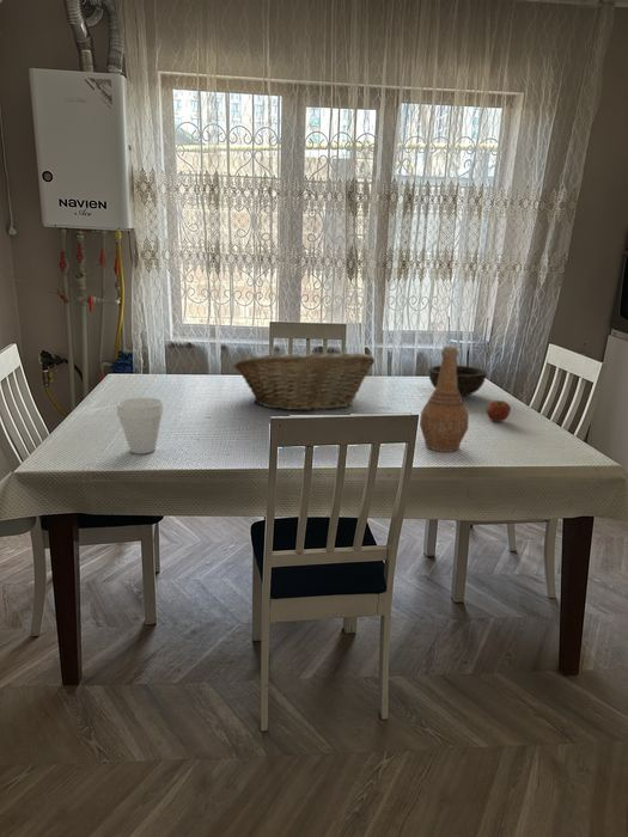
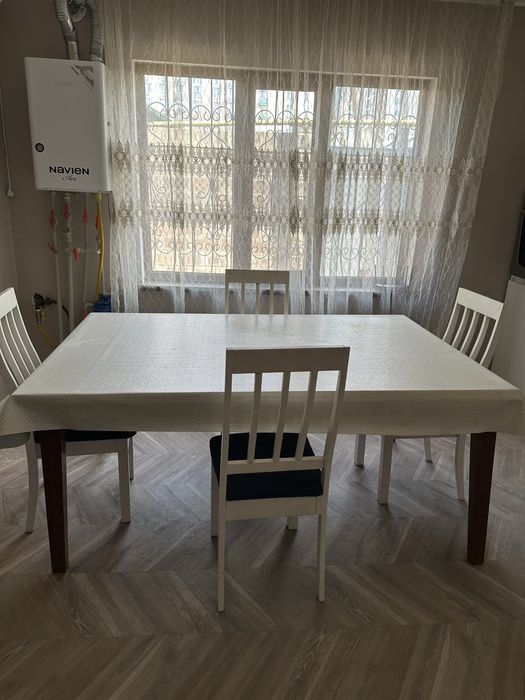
- cup (141, 426)
- apple (498, 410)
- fruit basket (304, 374)
- bowl (457, 383)
- vase (445, 397)
